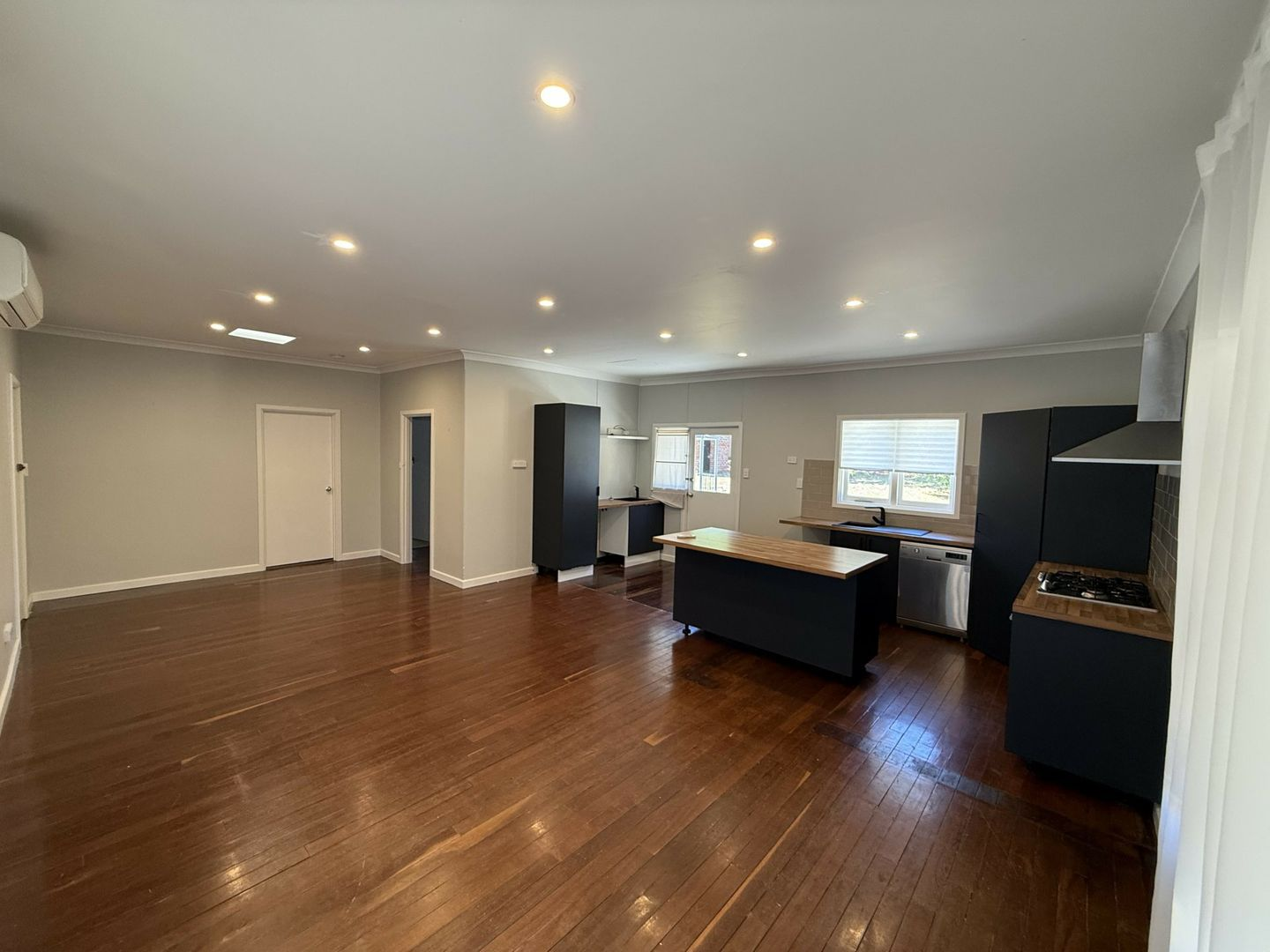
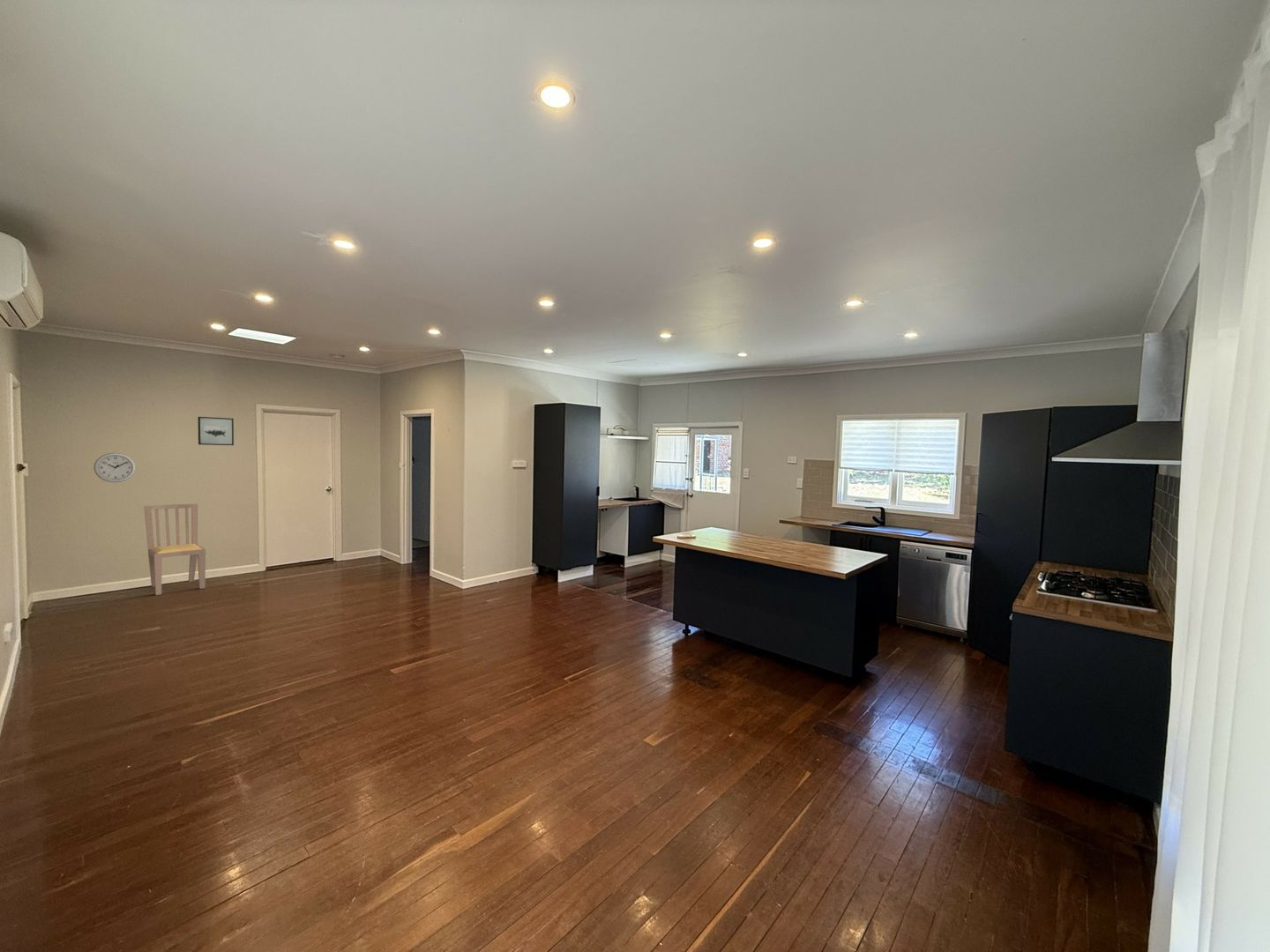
+ wall art (216, 431)
+ dining chair (176, 547)
+ wall clock (115, 467)
